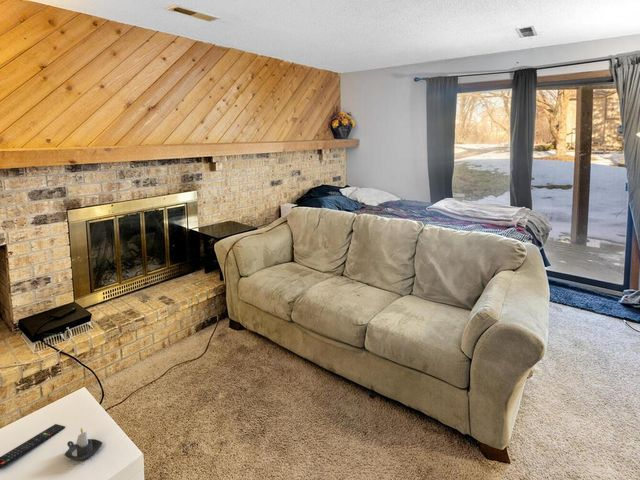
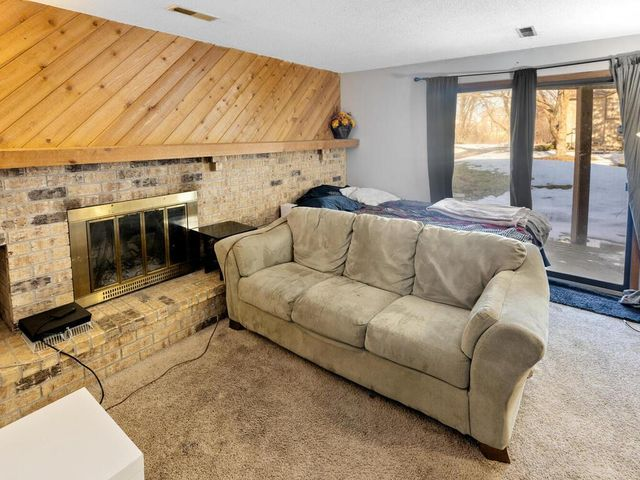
- candle (80, 440)
- remote control (30, 445)
